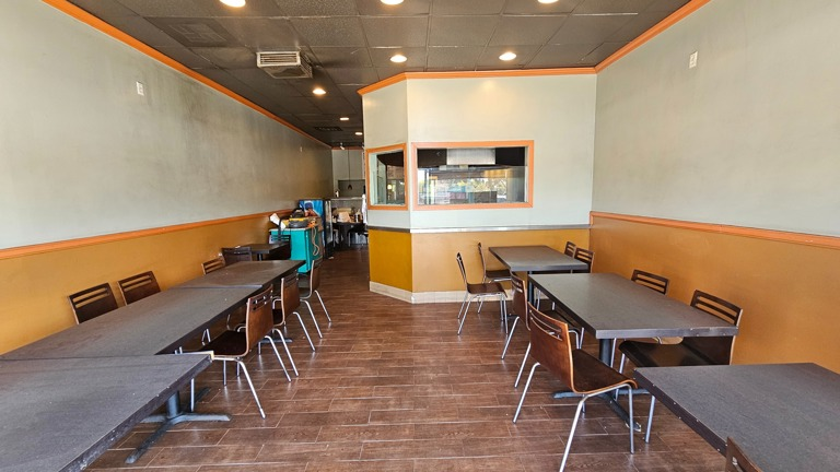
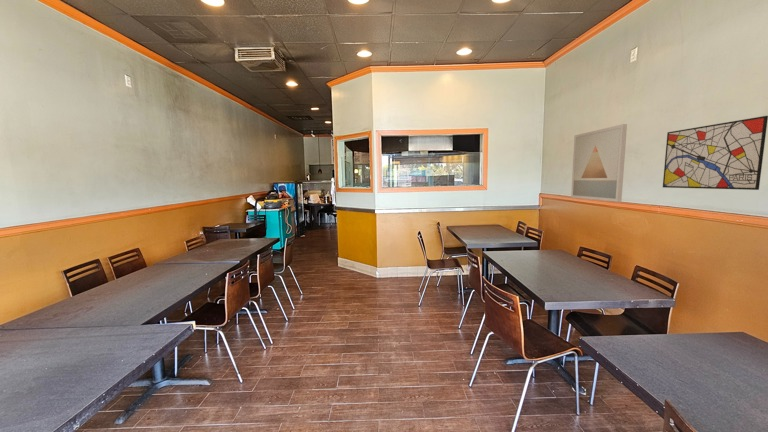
+ wall art (595, 165)
+ wall art (707, 157)
